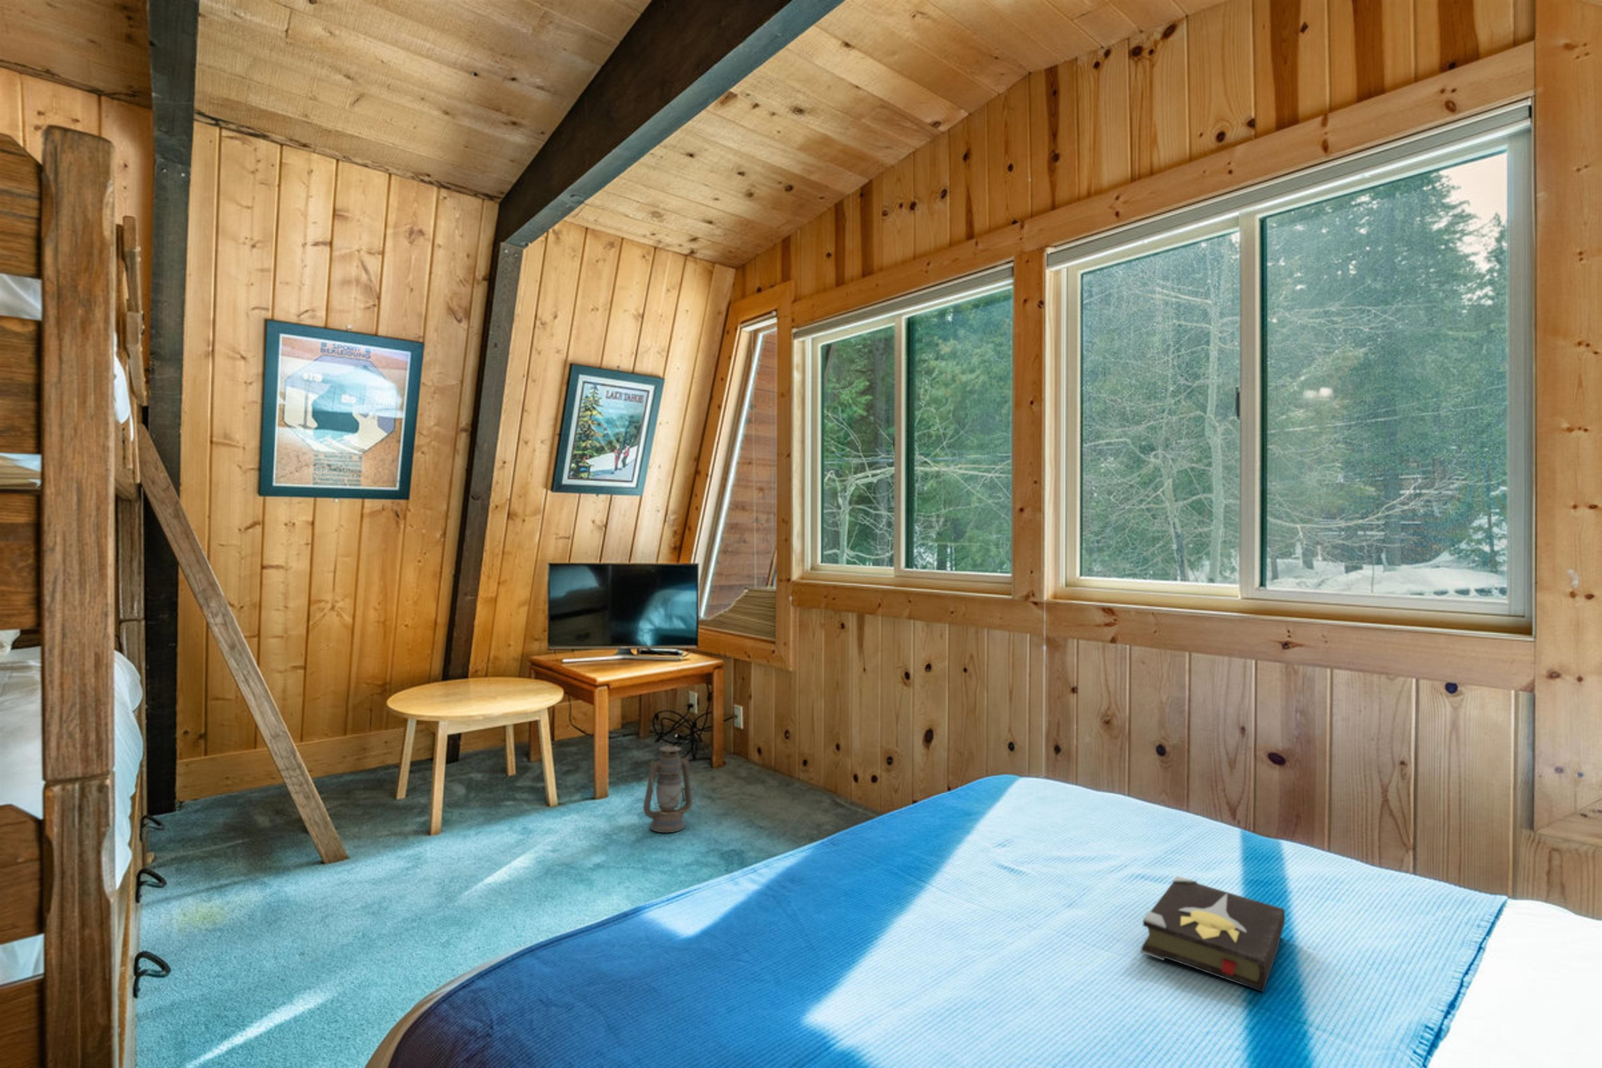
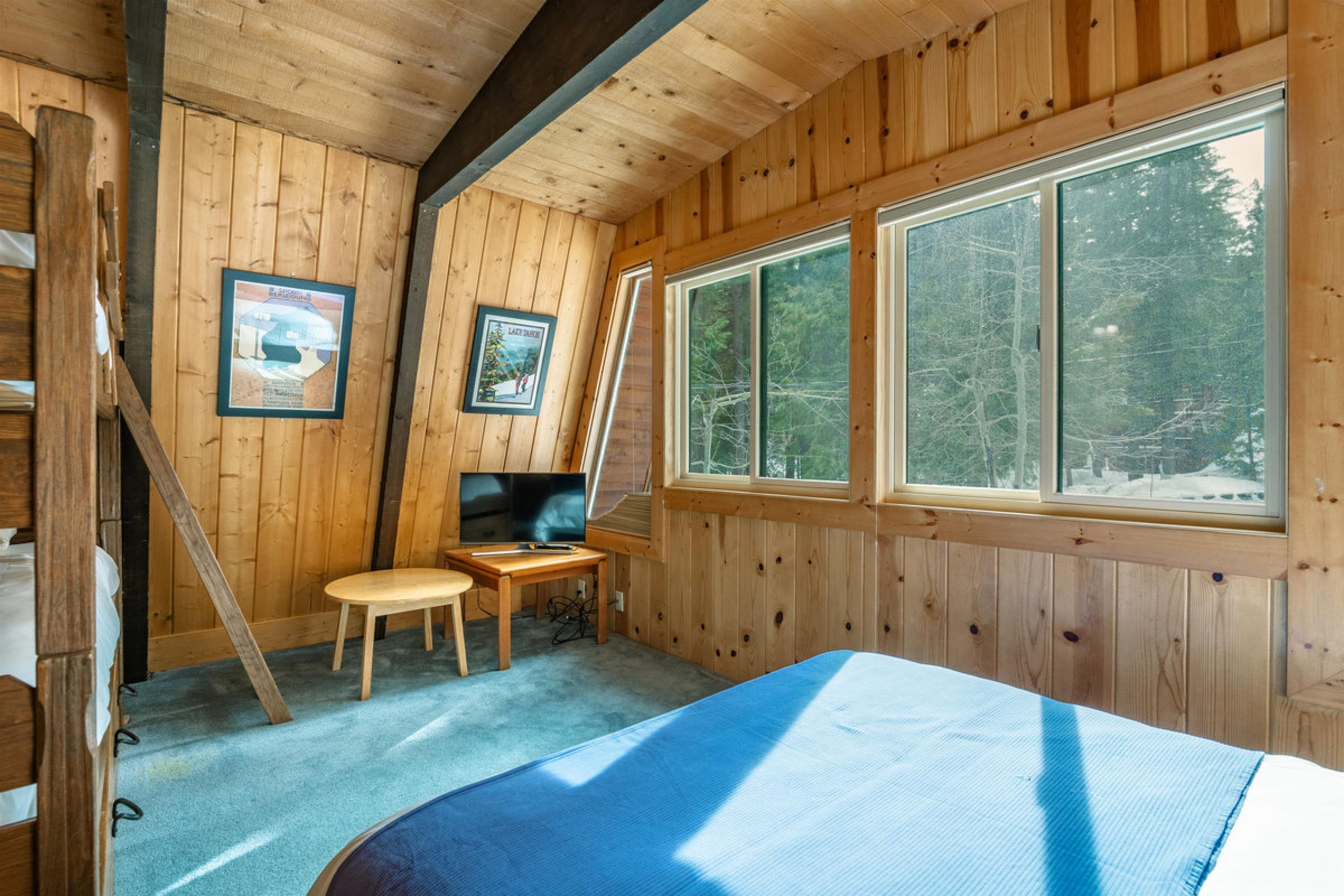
- lantern (670, 787)
- hardback book (1215, 926)
